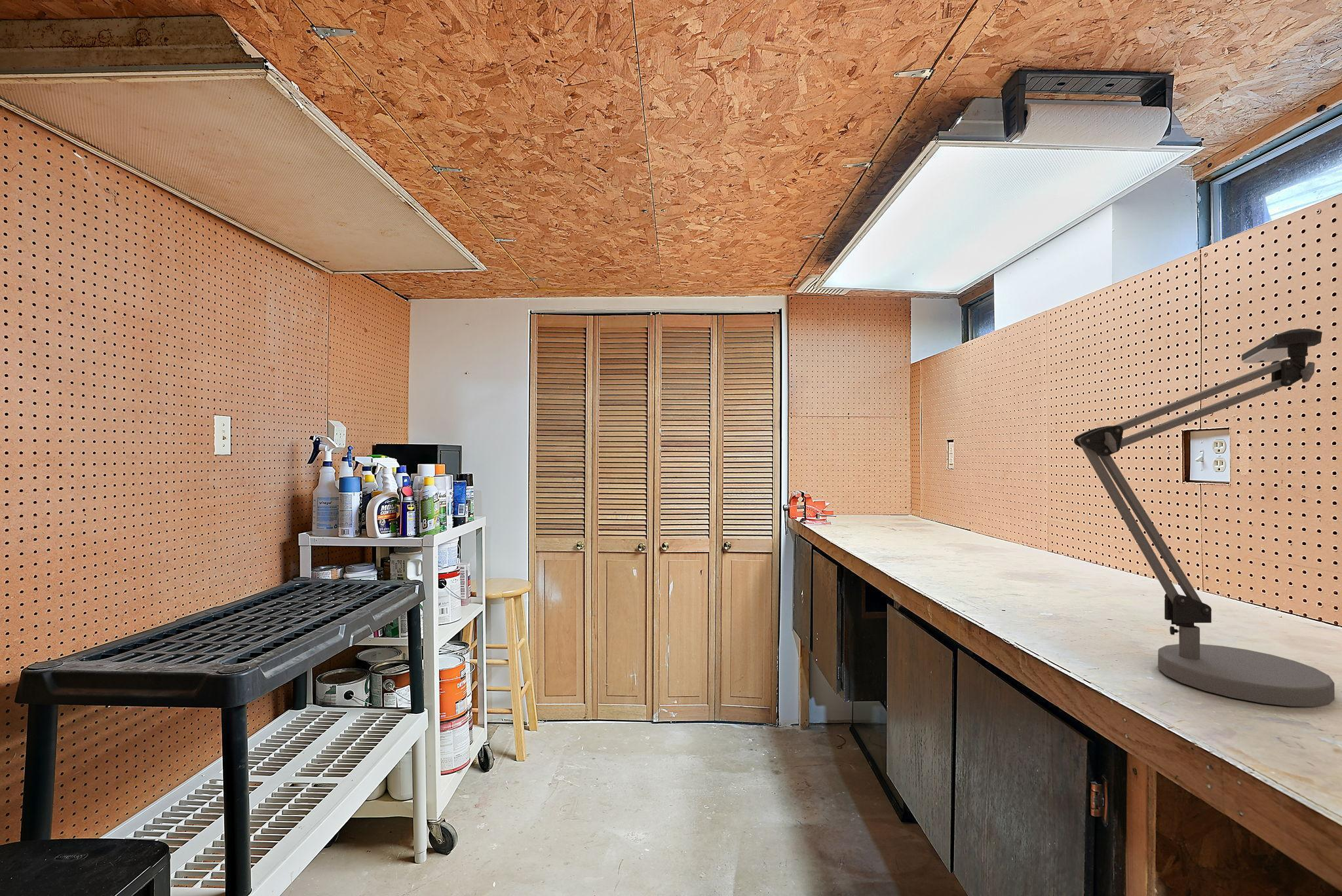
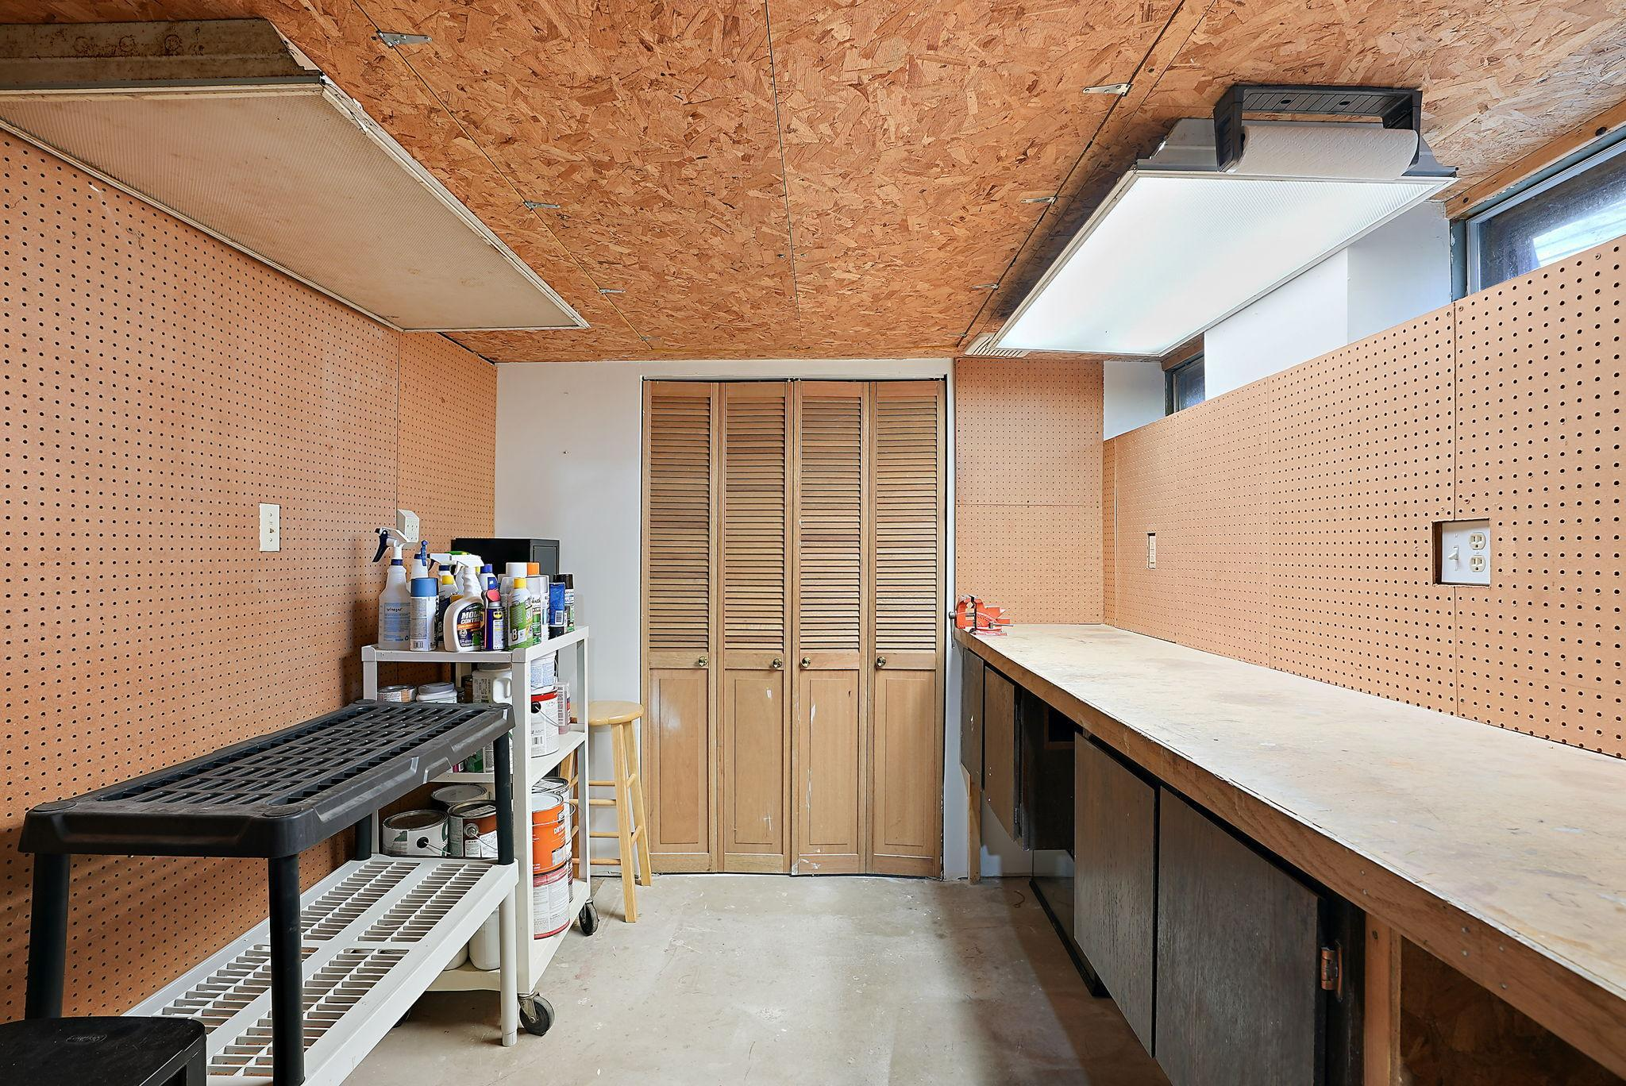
- desk lamp (1149, 518)
